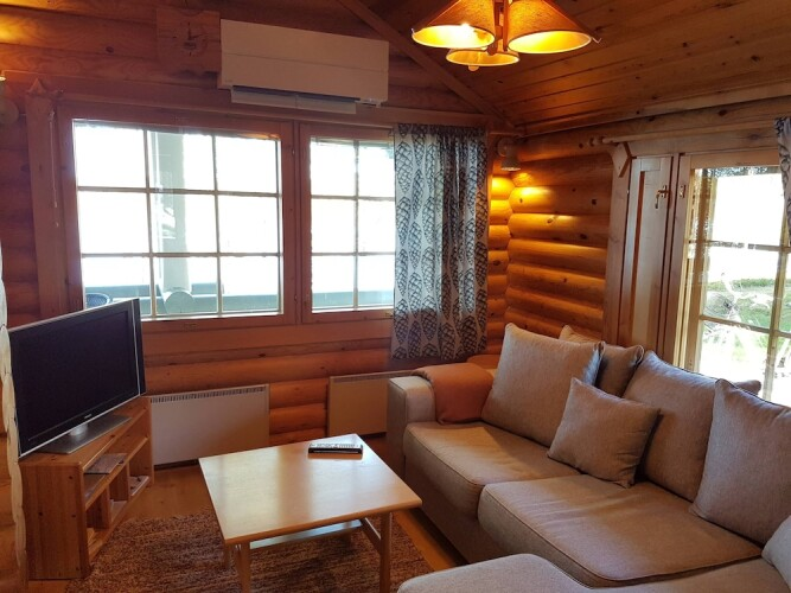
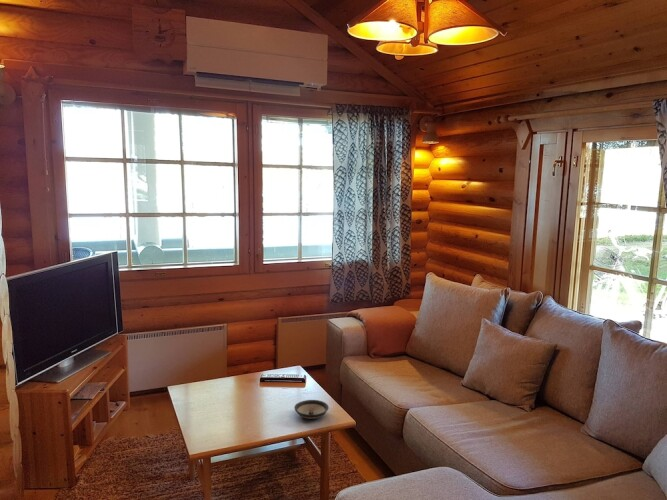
+ saucer (311, 411)
